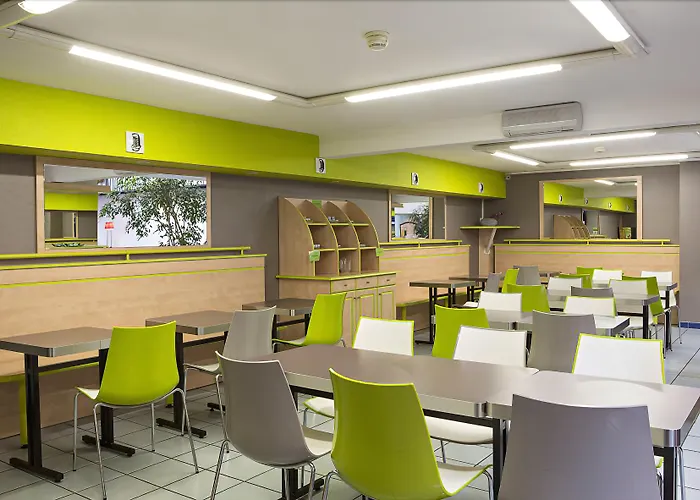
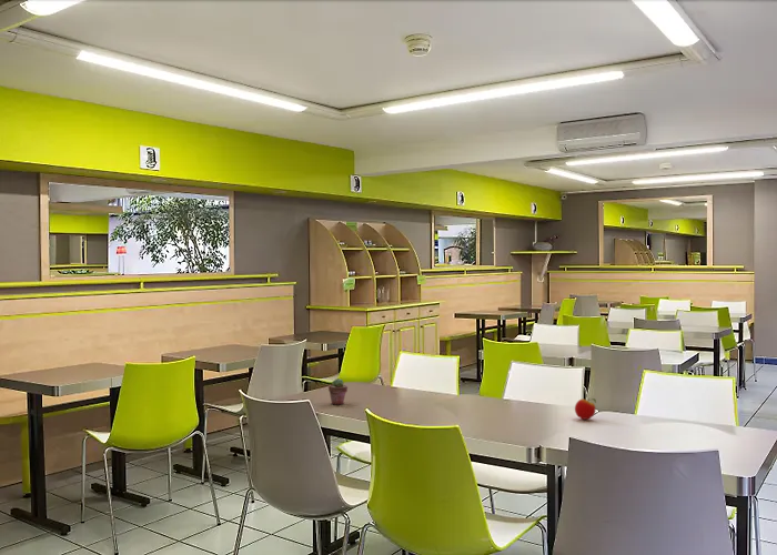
+ apple (585, 408)
+ potted succulent (337, 391)
